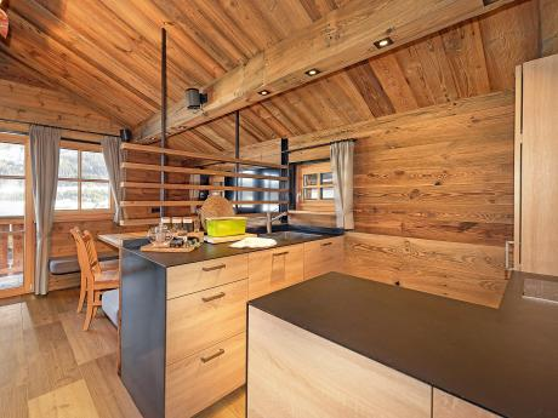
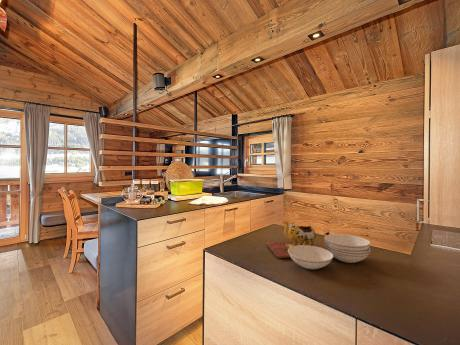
+ cutting board (314, 238)
